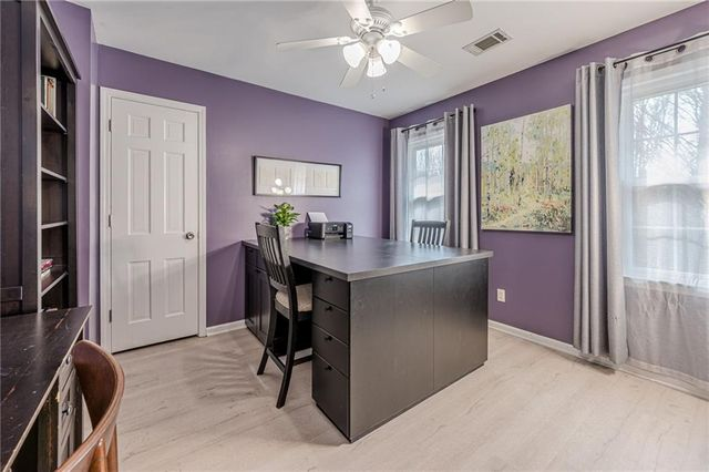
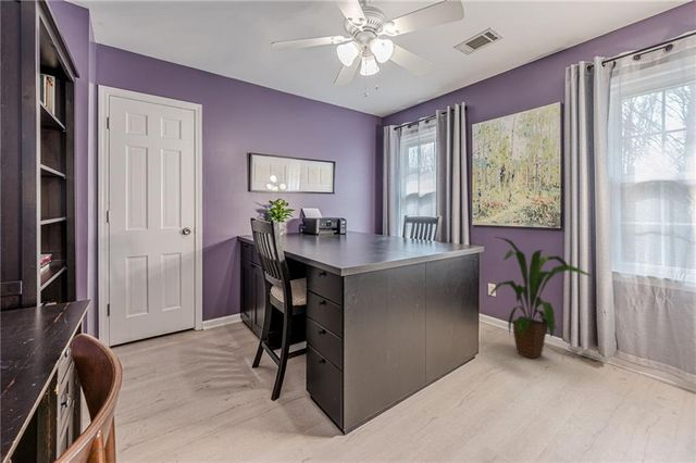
+ house plant (538, 297)
